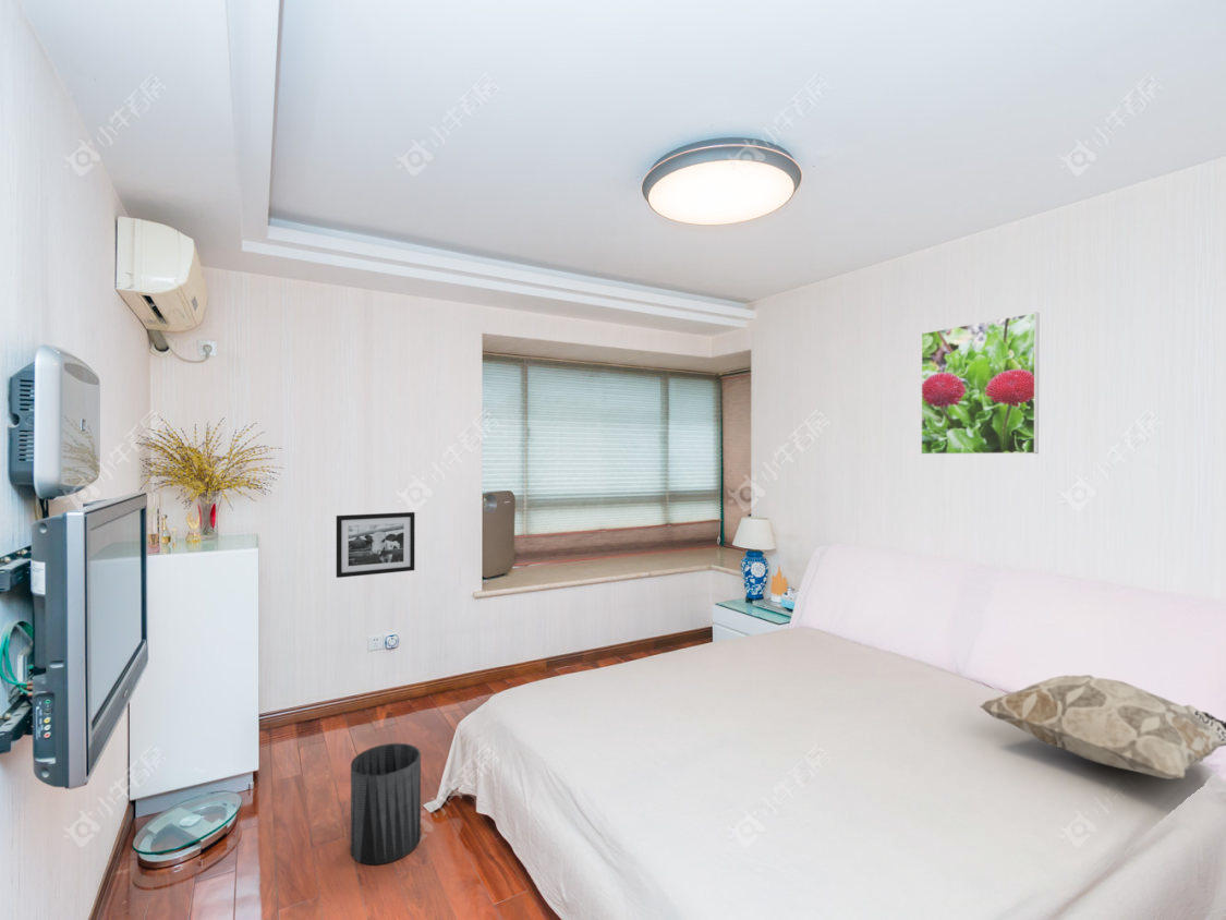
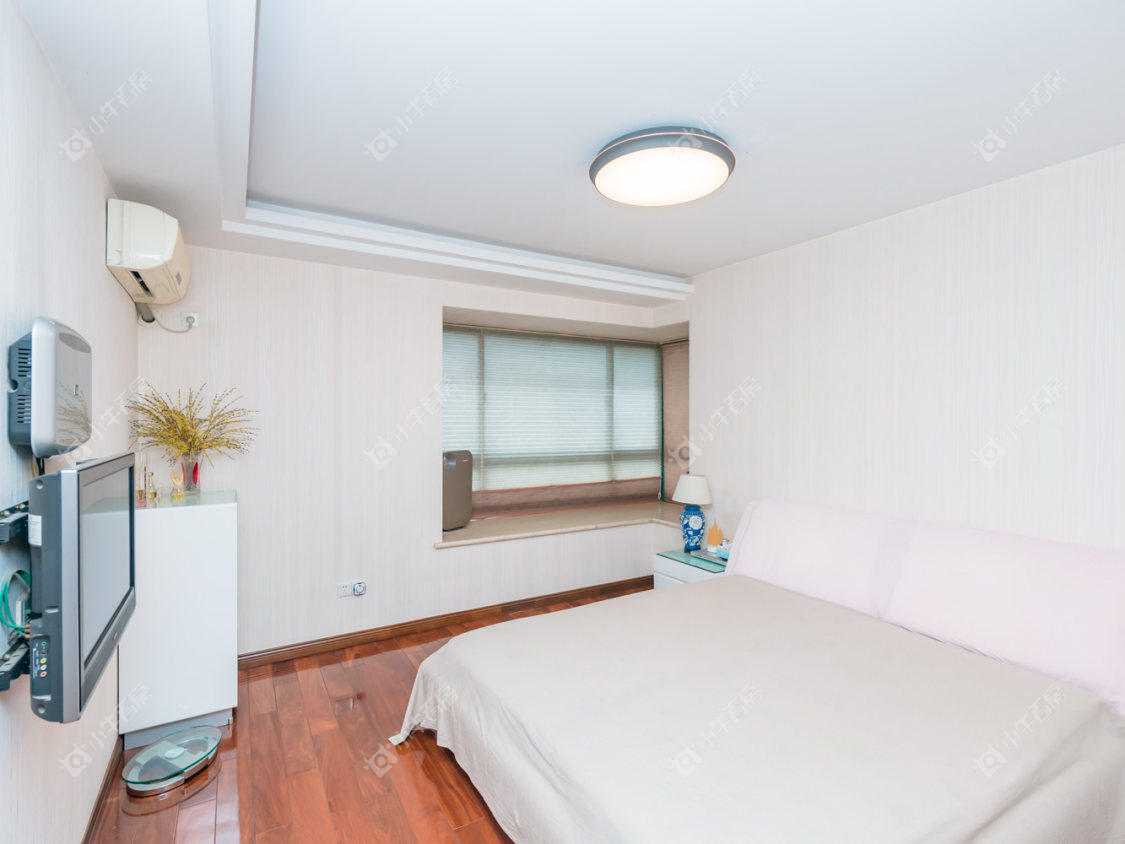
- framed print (975, 388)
- picture frame (376, 543)
- trash can (386, 800)
- decorative pillow (1107, 719)
